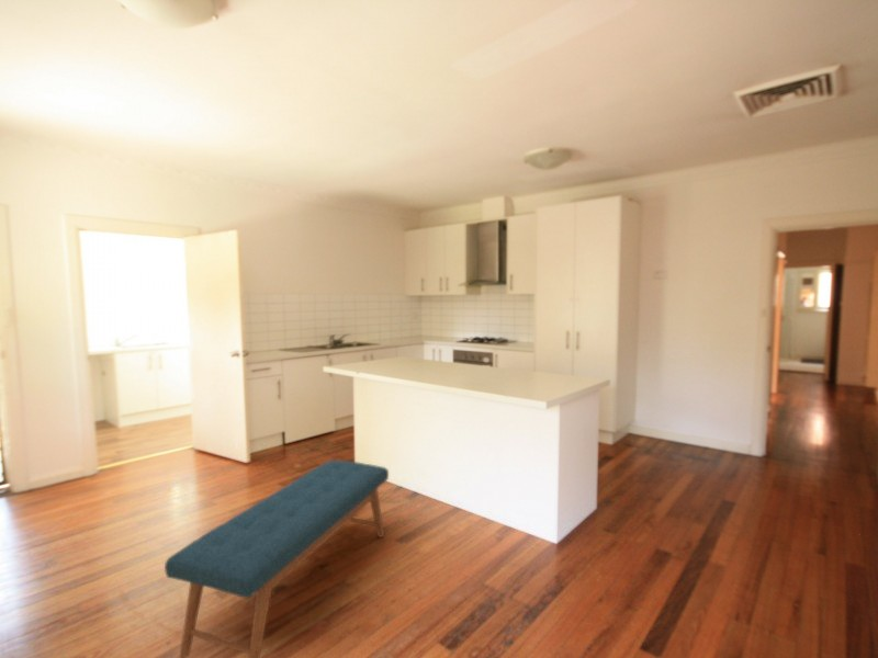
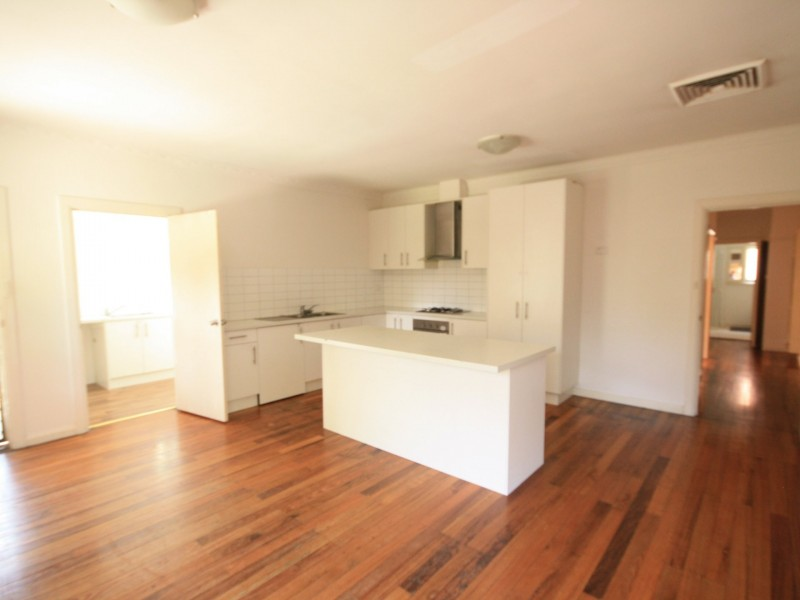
- bench (301, 541)
